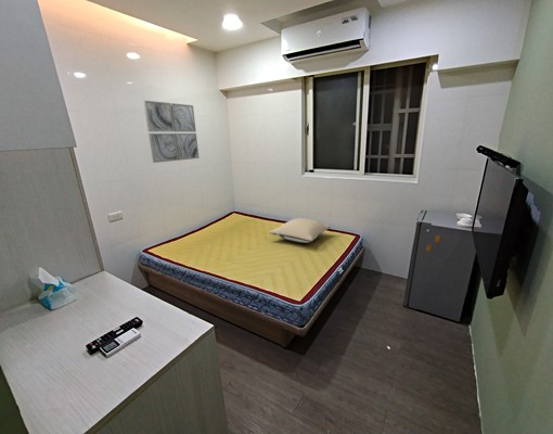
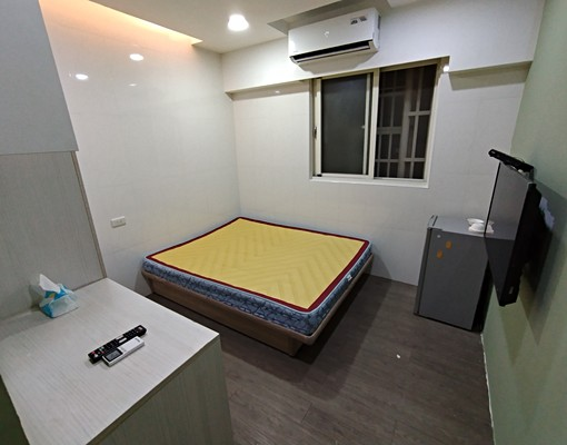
- wall art (173, 131)
- pillow (300, 229)
